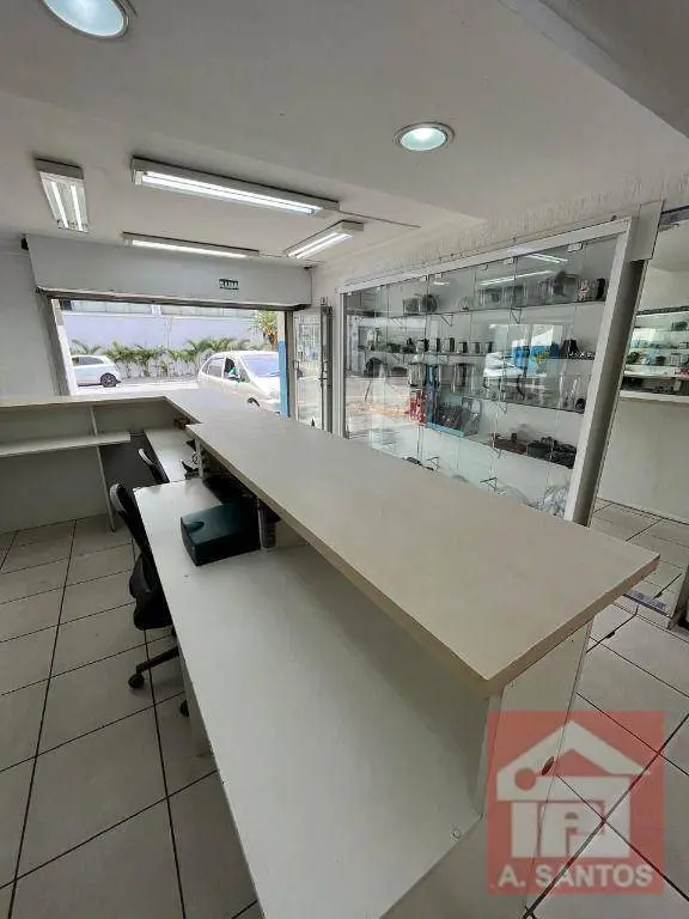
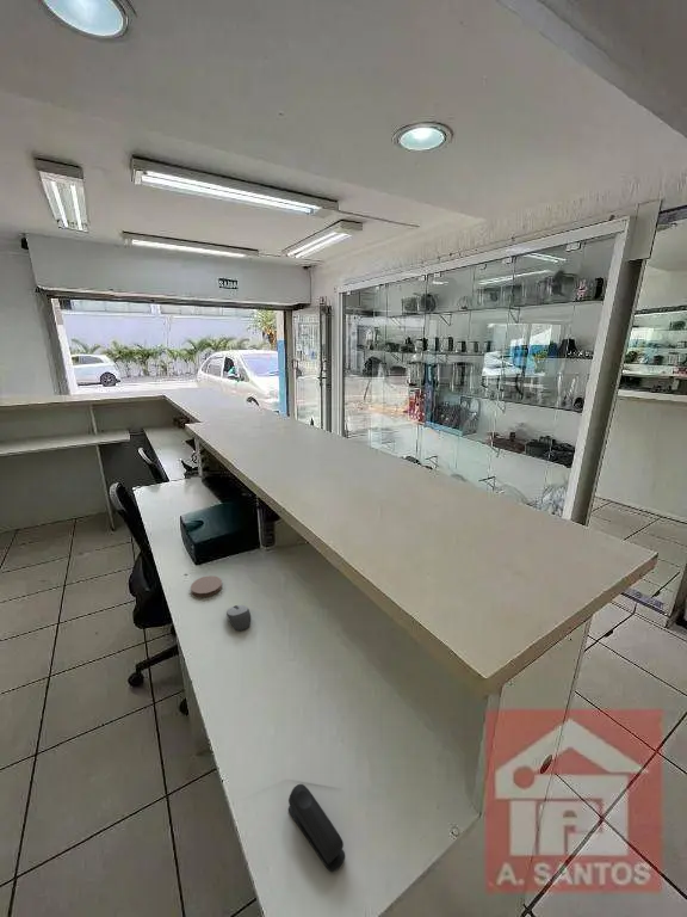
+ stapler (315, 823)
+ coaster (206, 585)
+ computer mouse (239, 614)
